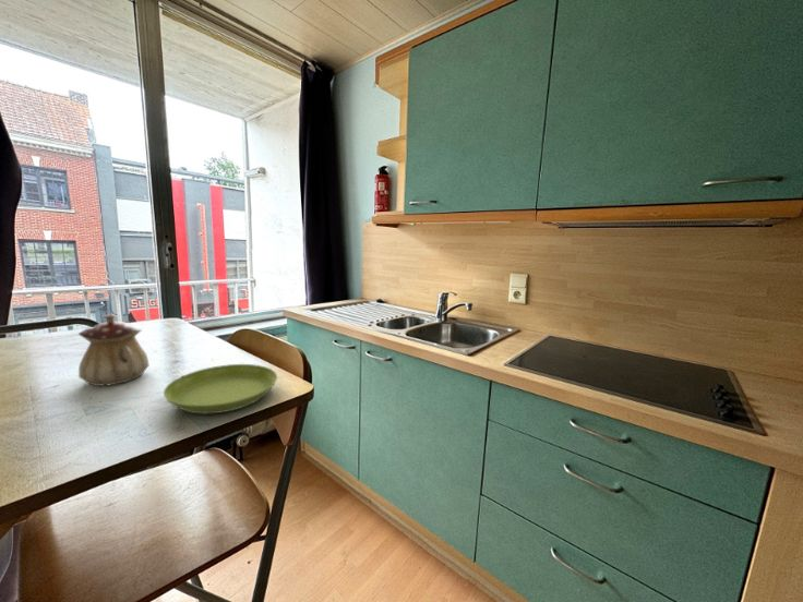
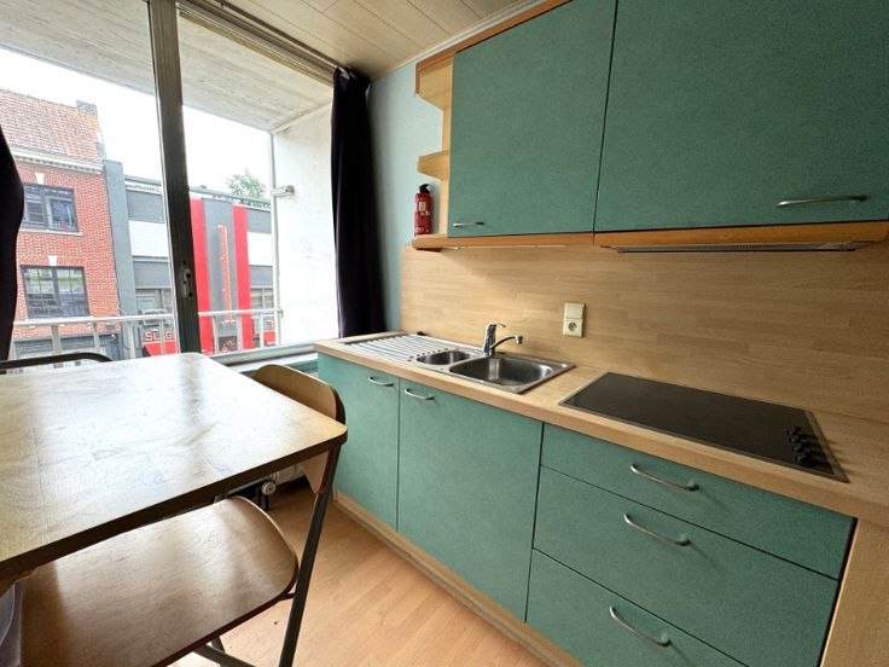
- saucer (225, 388)
- teapot (115, 346)
